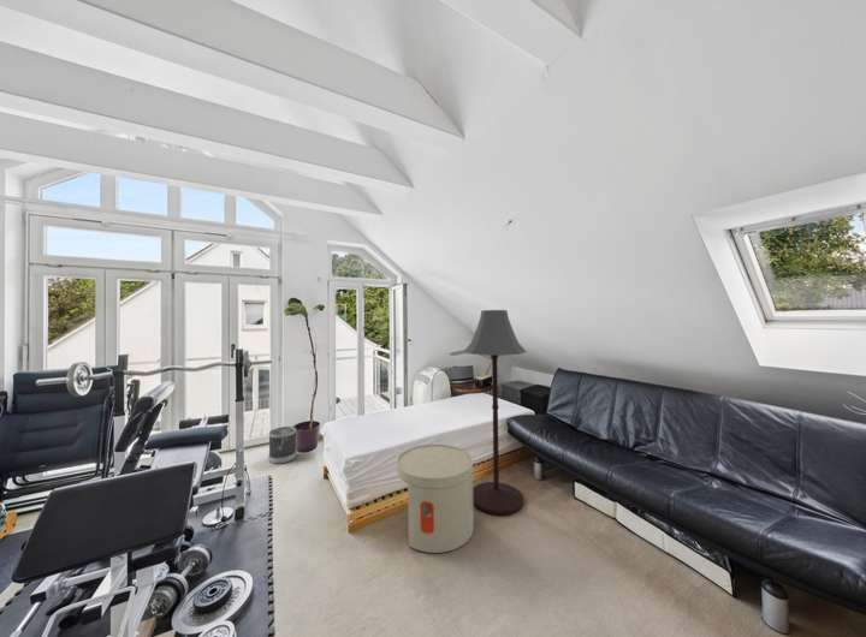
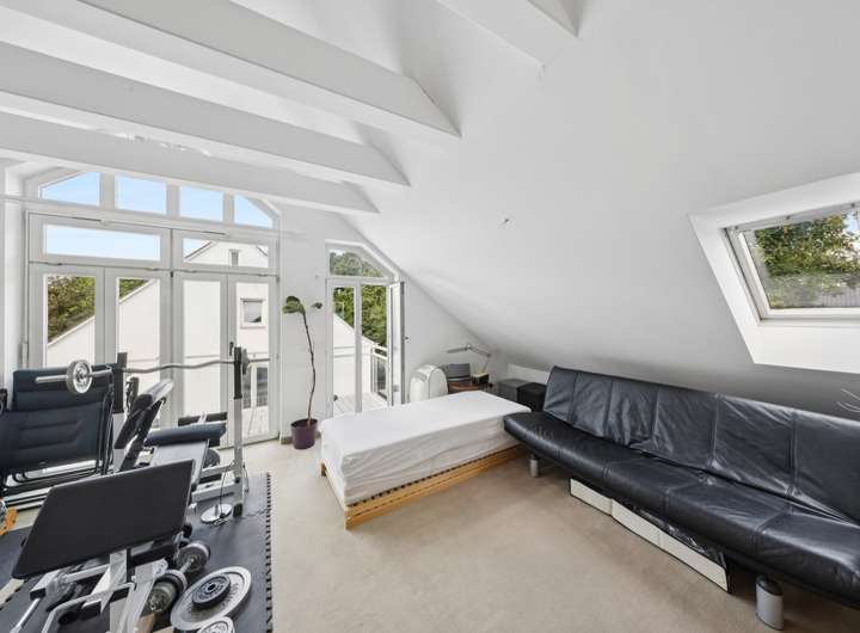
- side table (434, 492)
- floor lamp (494, 404)
- wastebasket (283, 443)
